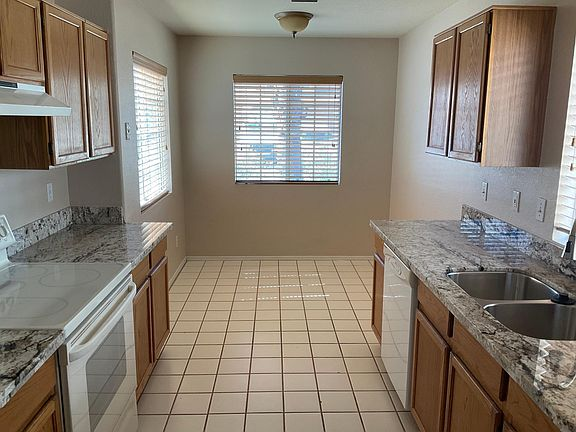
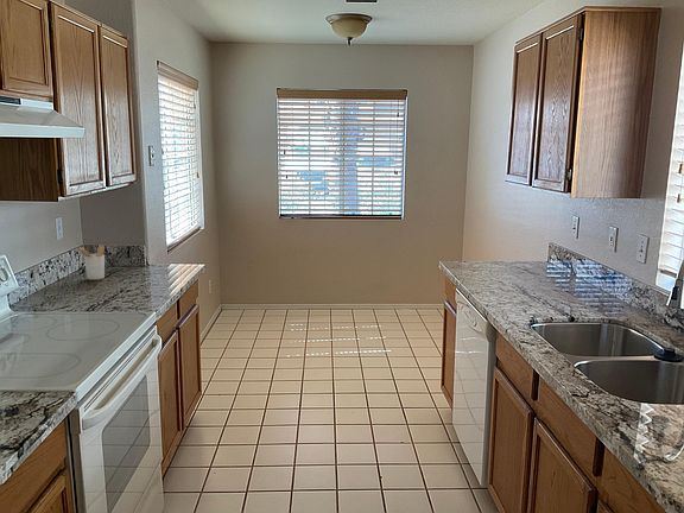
+ utensil holder (90, 261)
